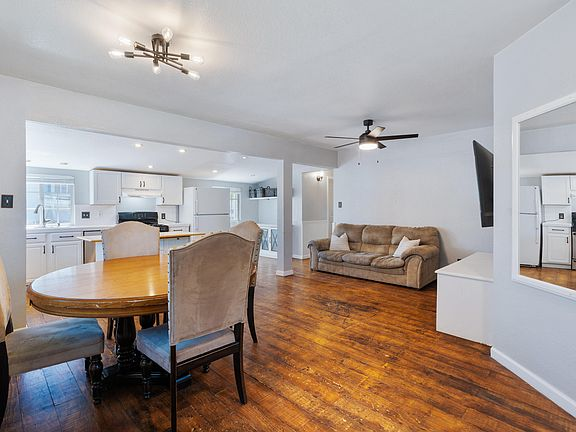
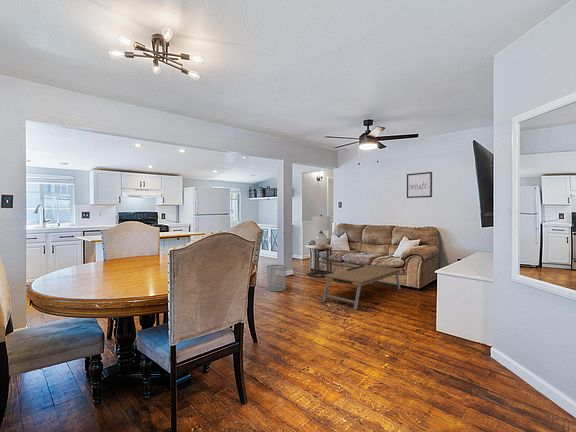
+ side table (319, 260)
+ waste bin (276, 277)
+ wall art (419, 185)
+ coffee table (364, 282)
+ lamp (321, 229)
